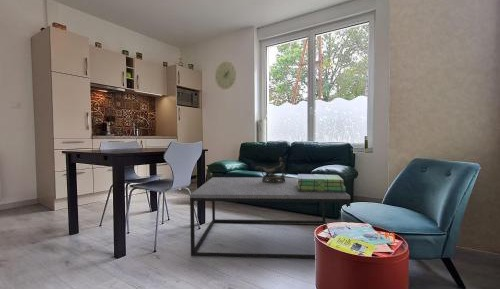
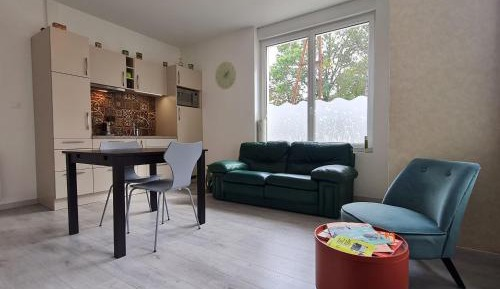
- coffee table (268, 220)
- decorative bowl (271, 169)
- stack of books (319, 182)
